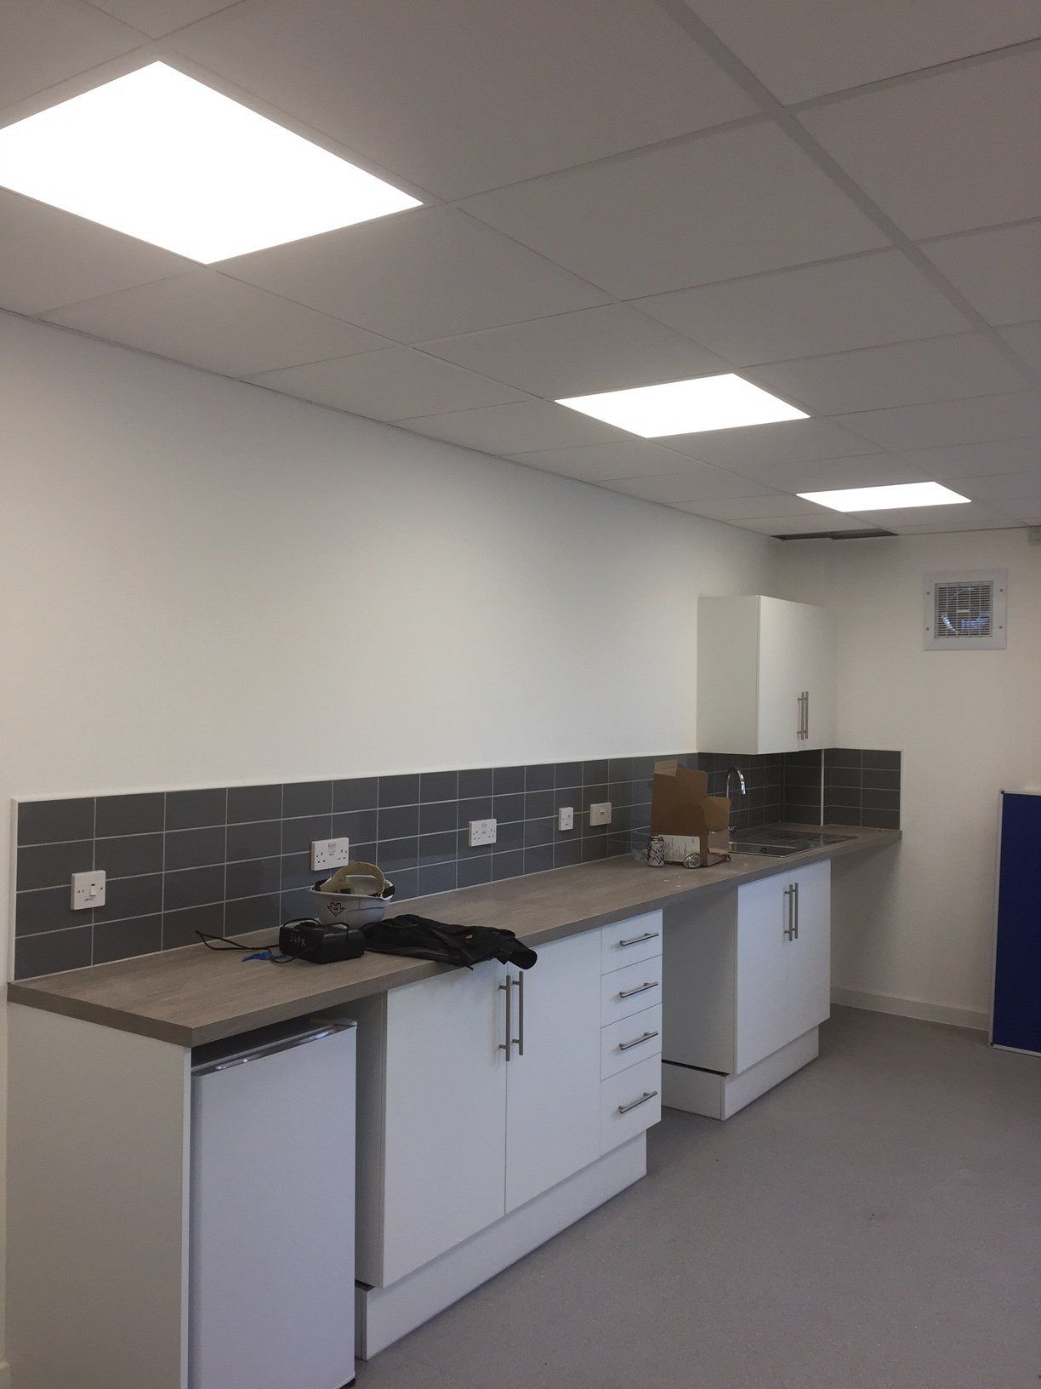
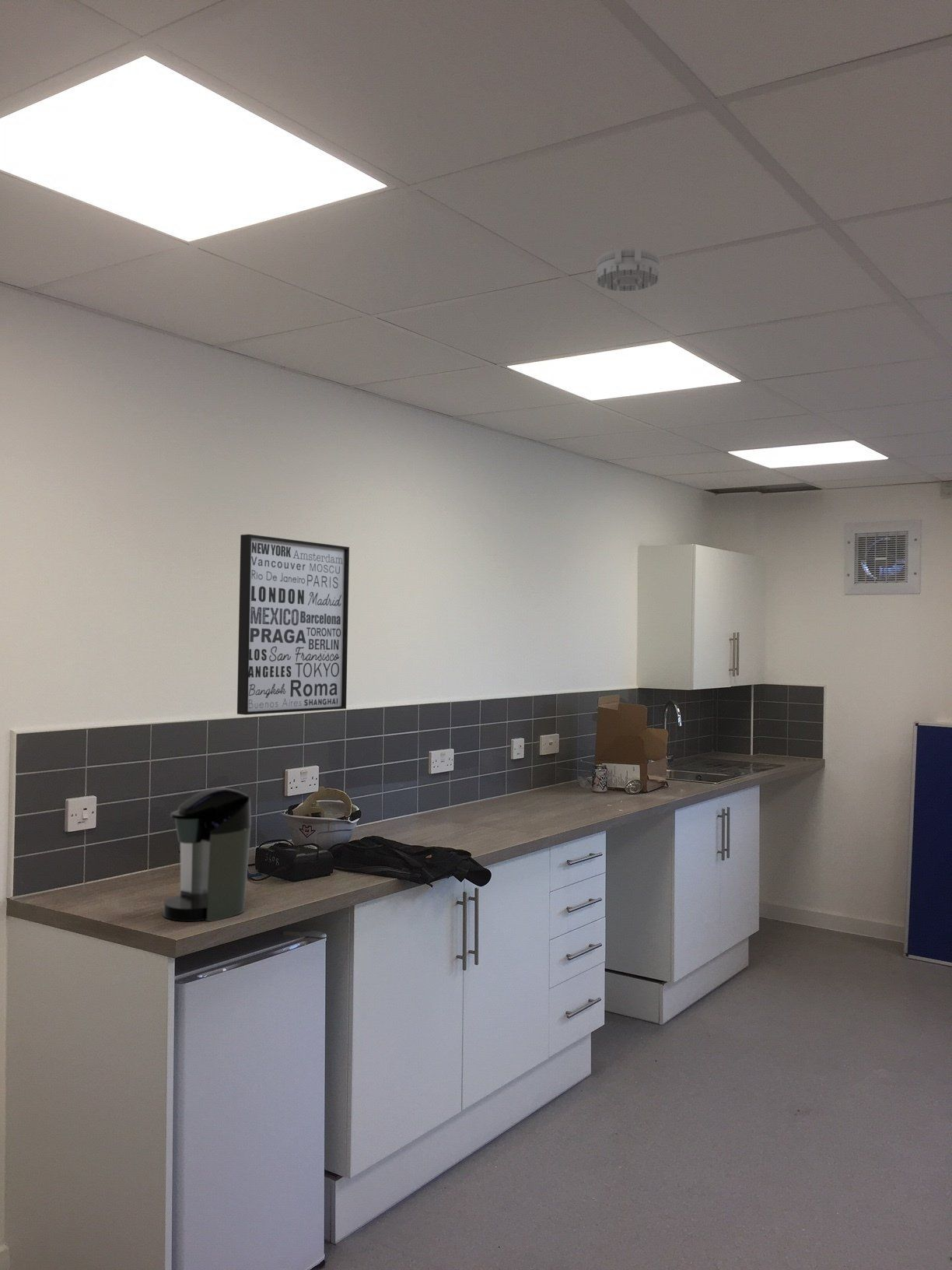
+ smoke detector (628, 268)
+ wall art (296, 626)
+ coffee maker (203, 845)
